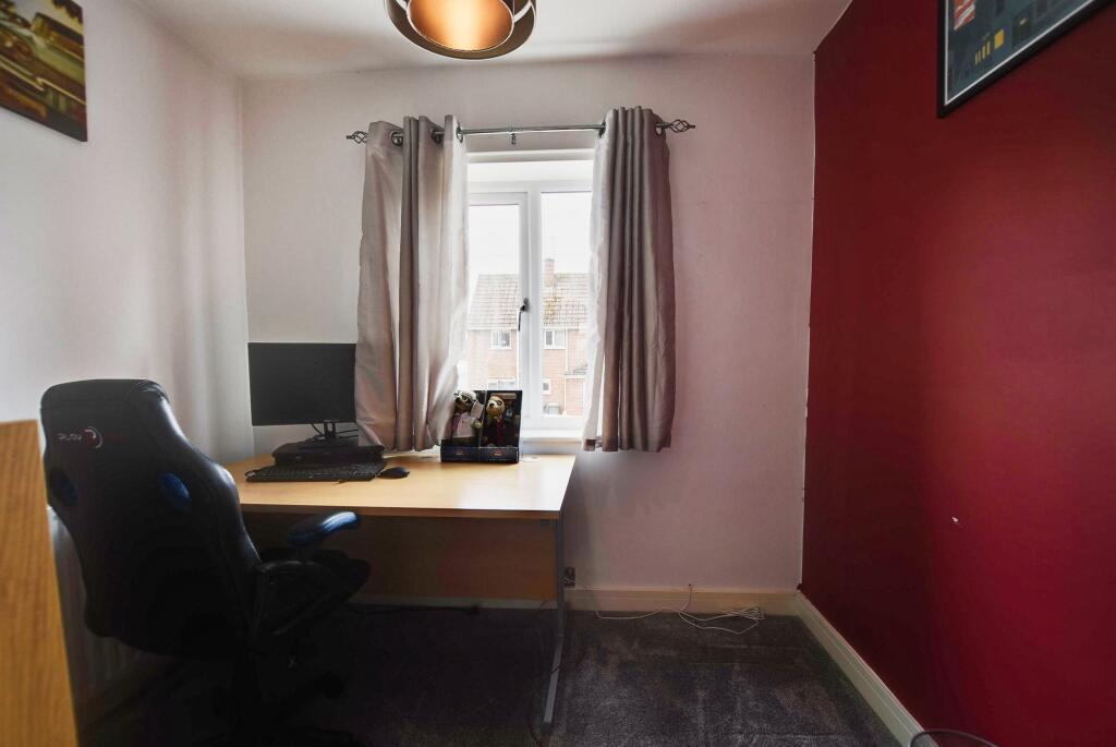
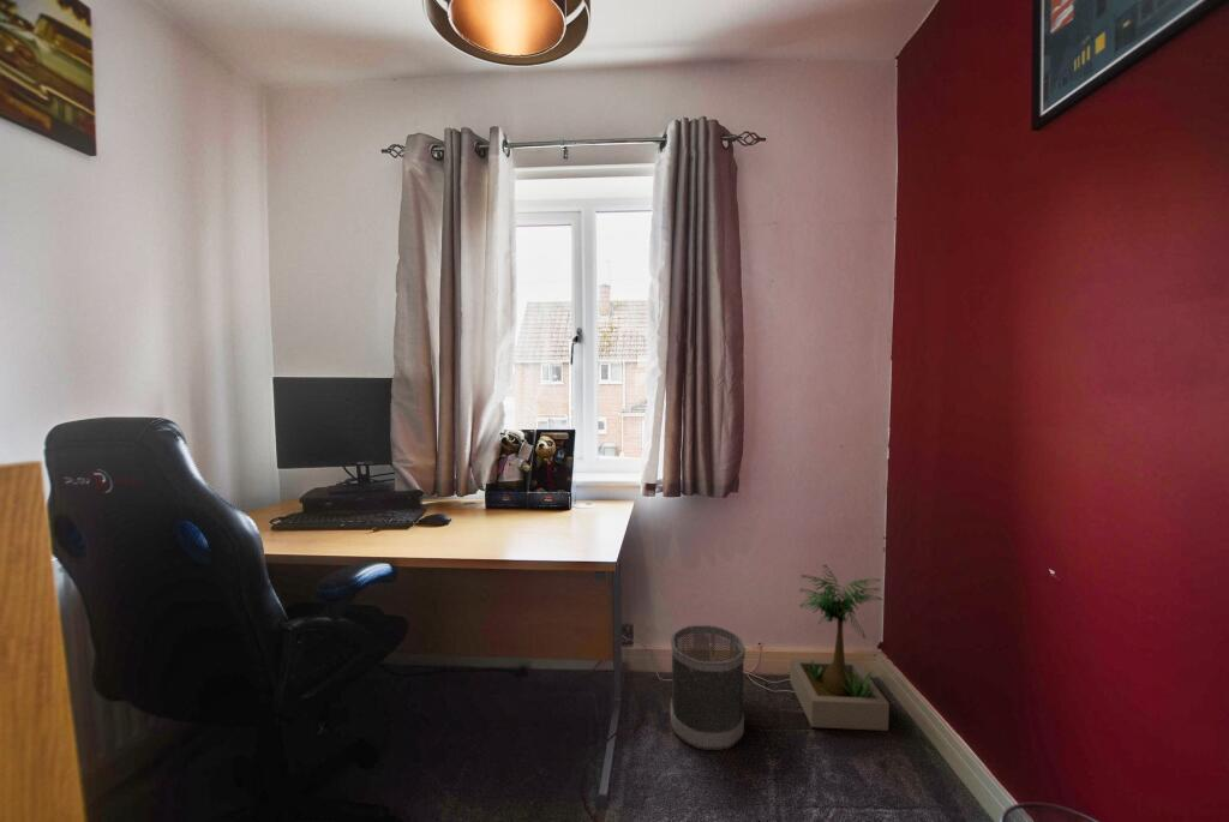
+ potted plant (843, 642)
+ wastebasket (706, 683)
